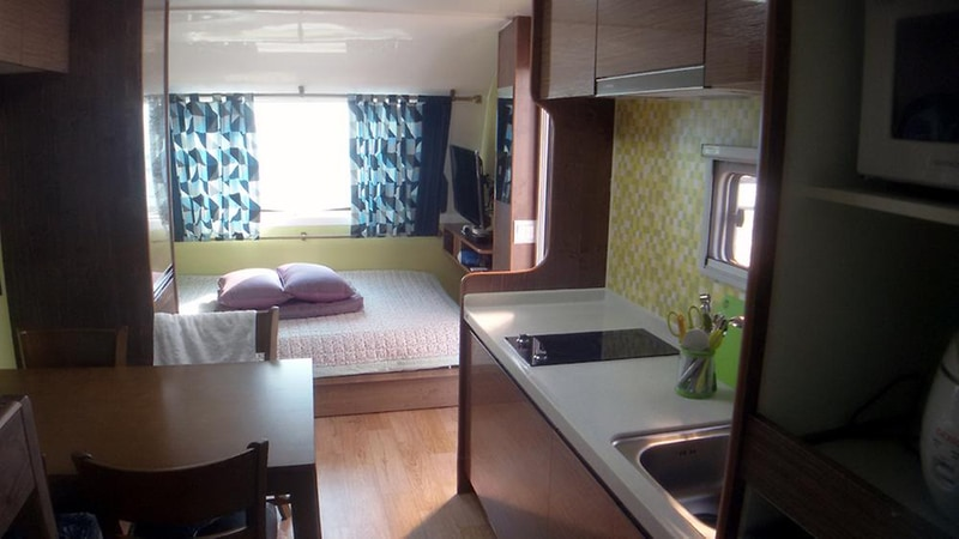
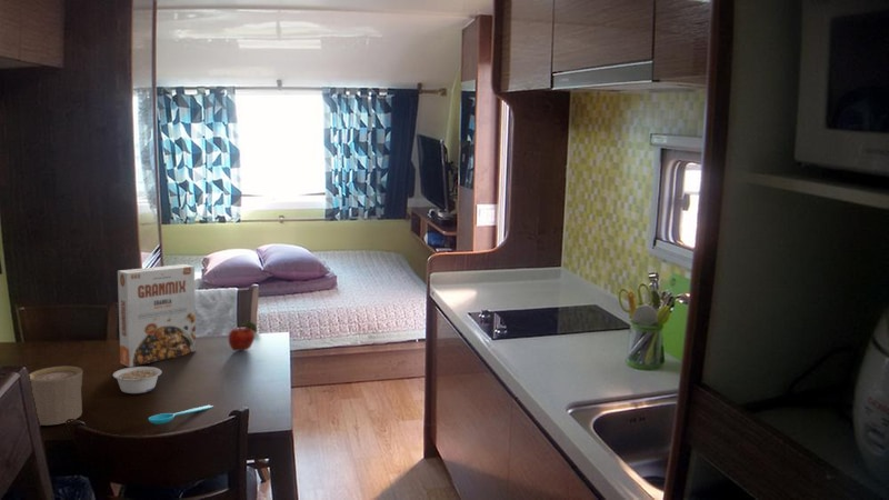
+ cup (56, 394)
+ cereal box (158, 313)
+ legume (139, 379)
+ spoon (184, 412)
+ fruit (242, 336)
